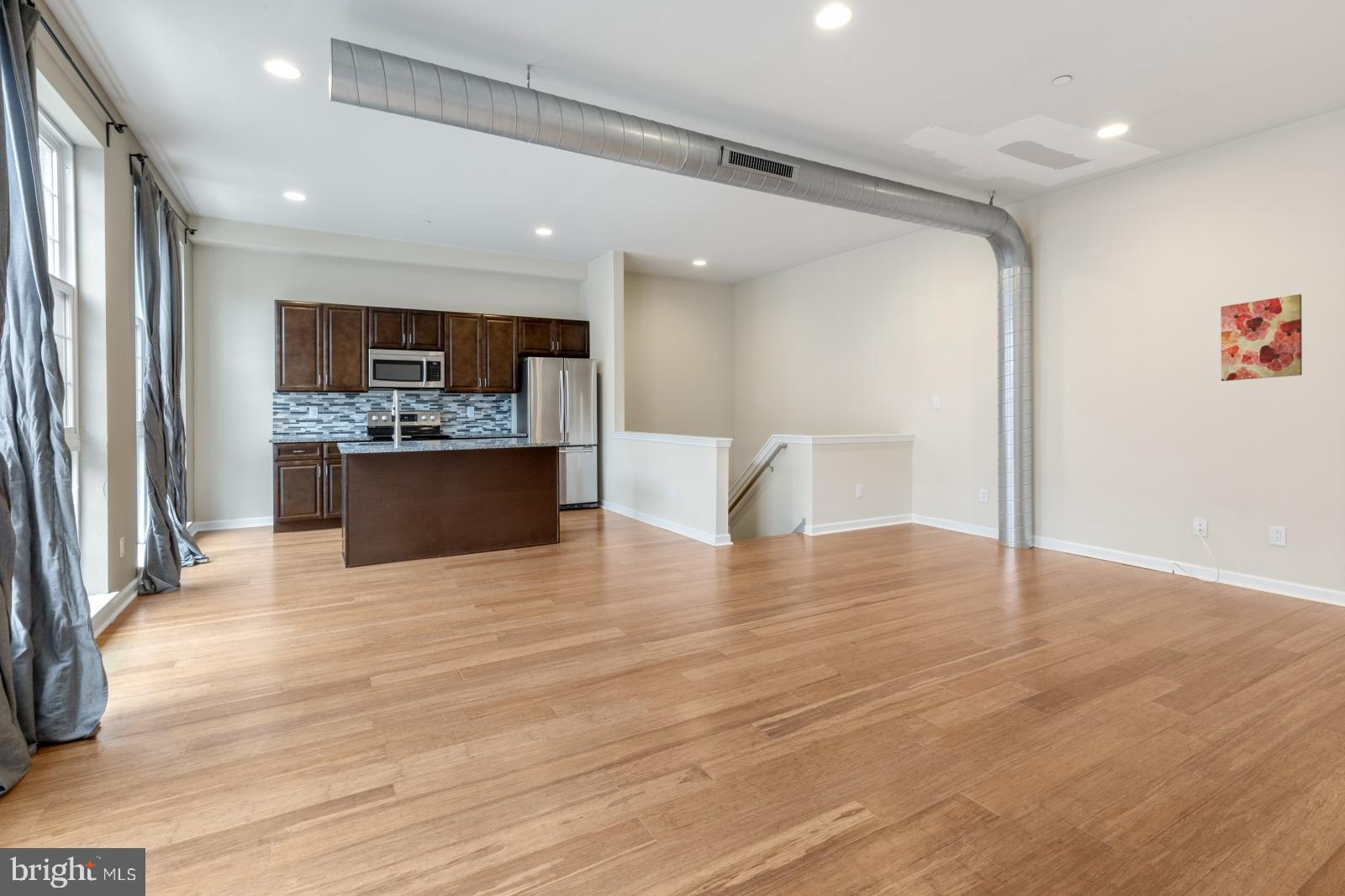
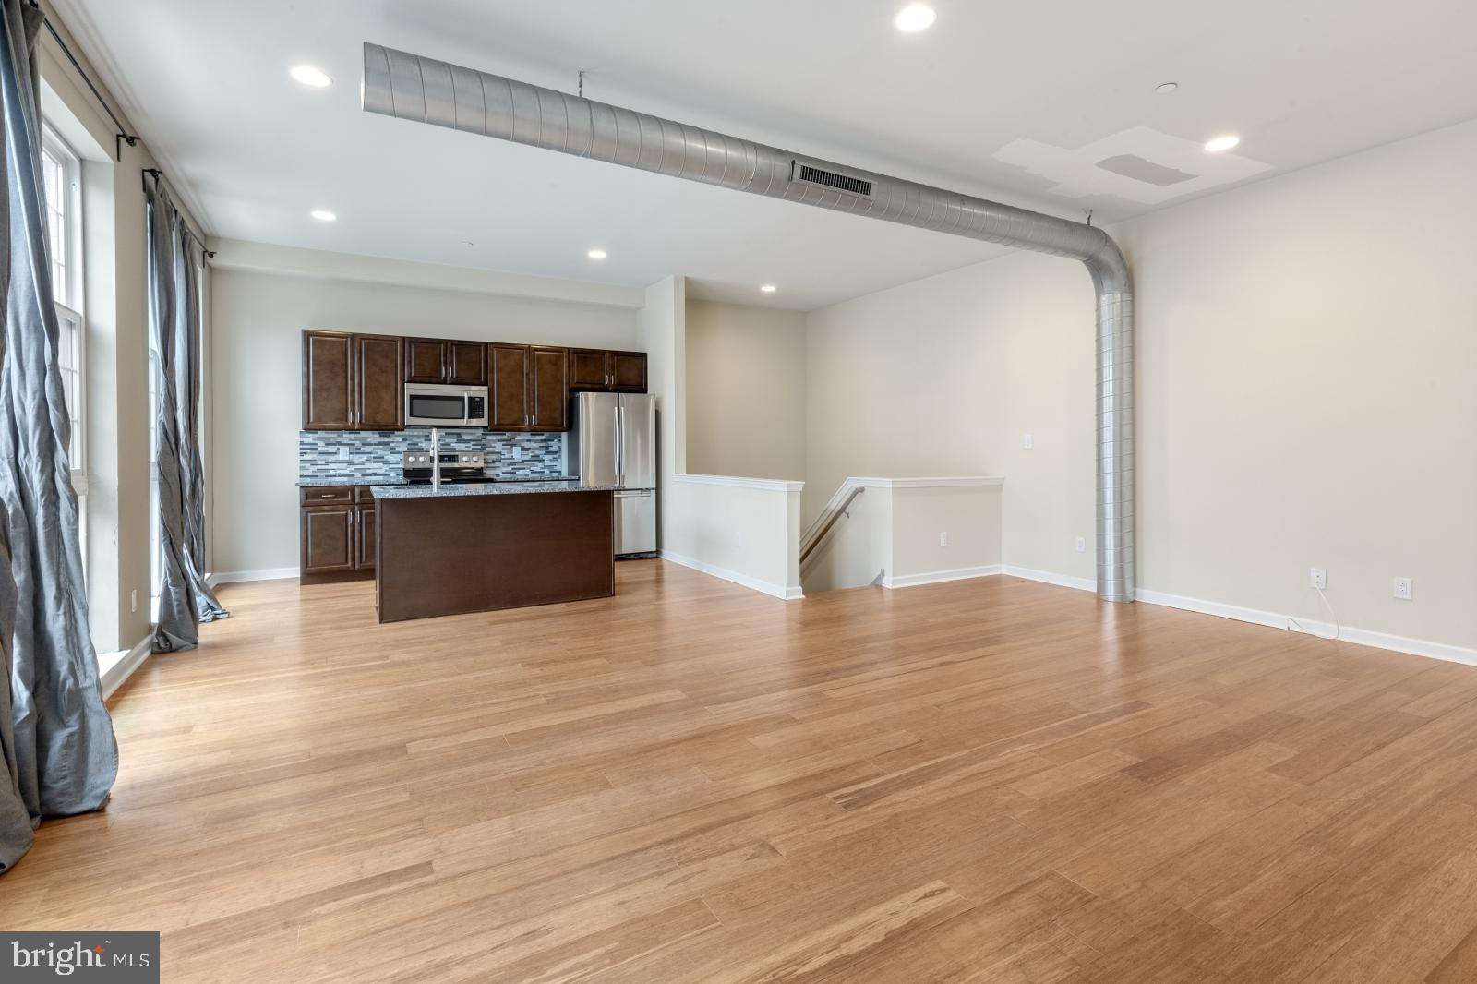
- wall art (1259, 339)
